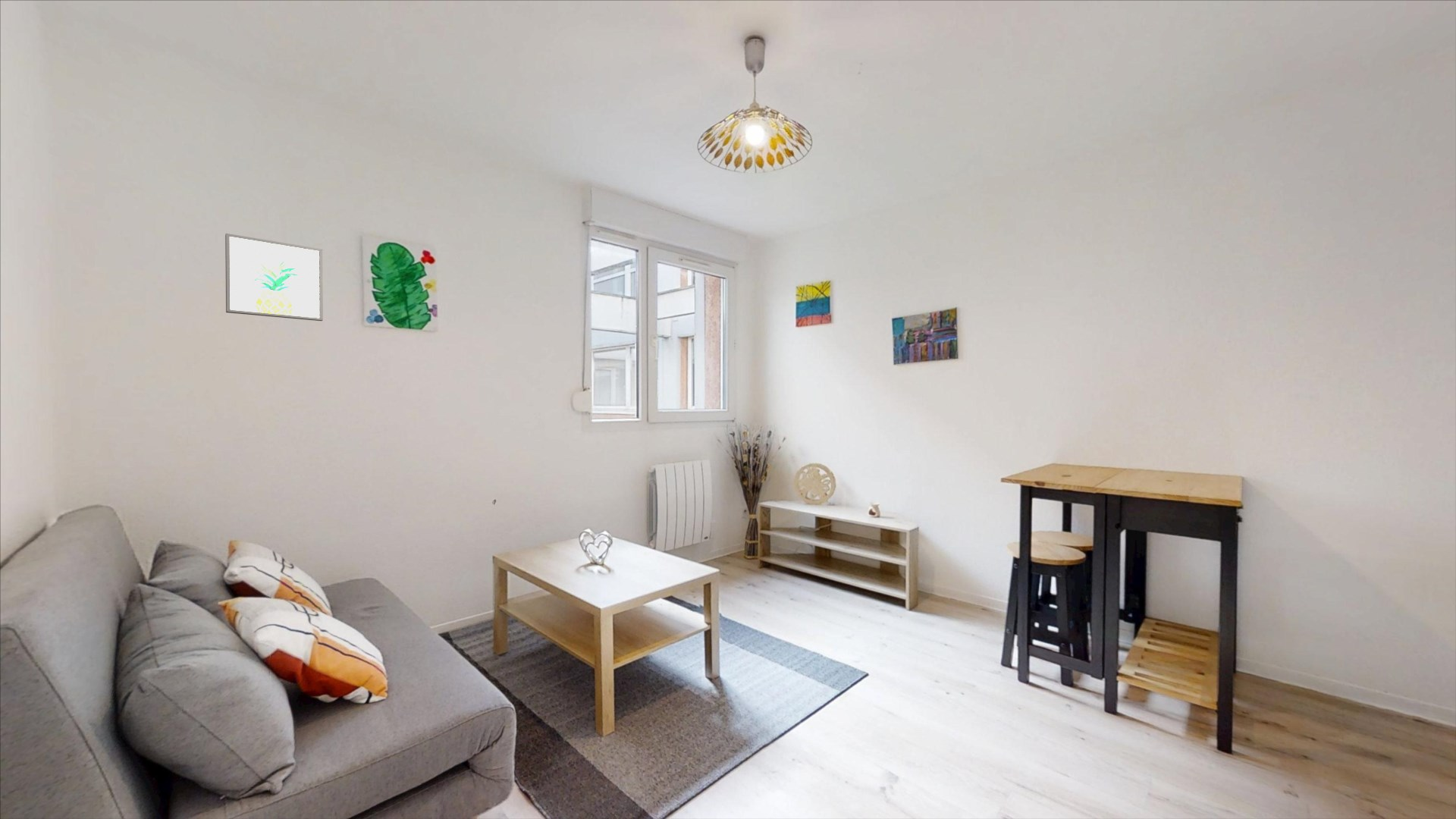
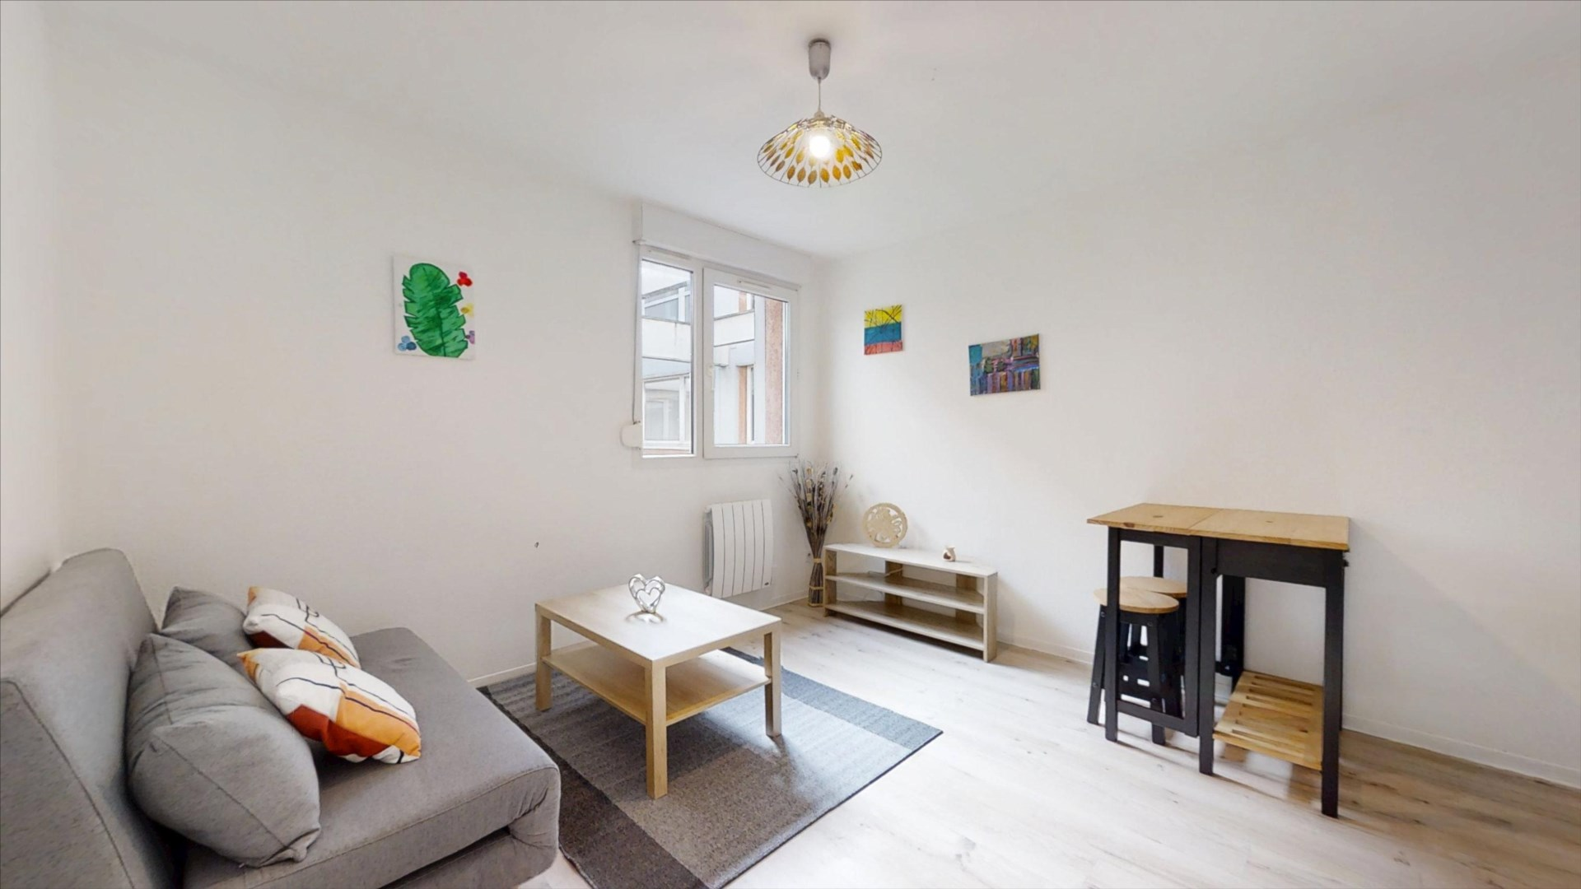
- wall art (276, 279)
